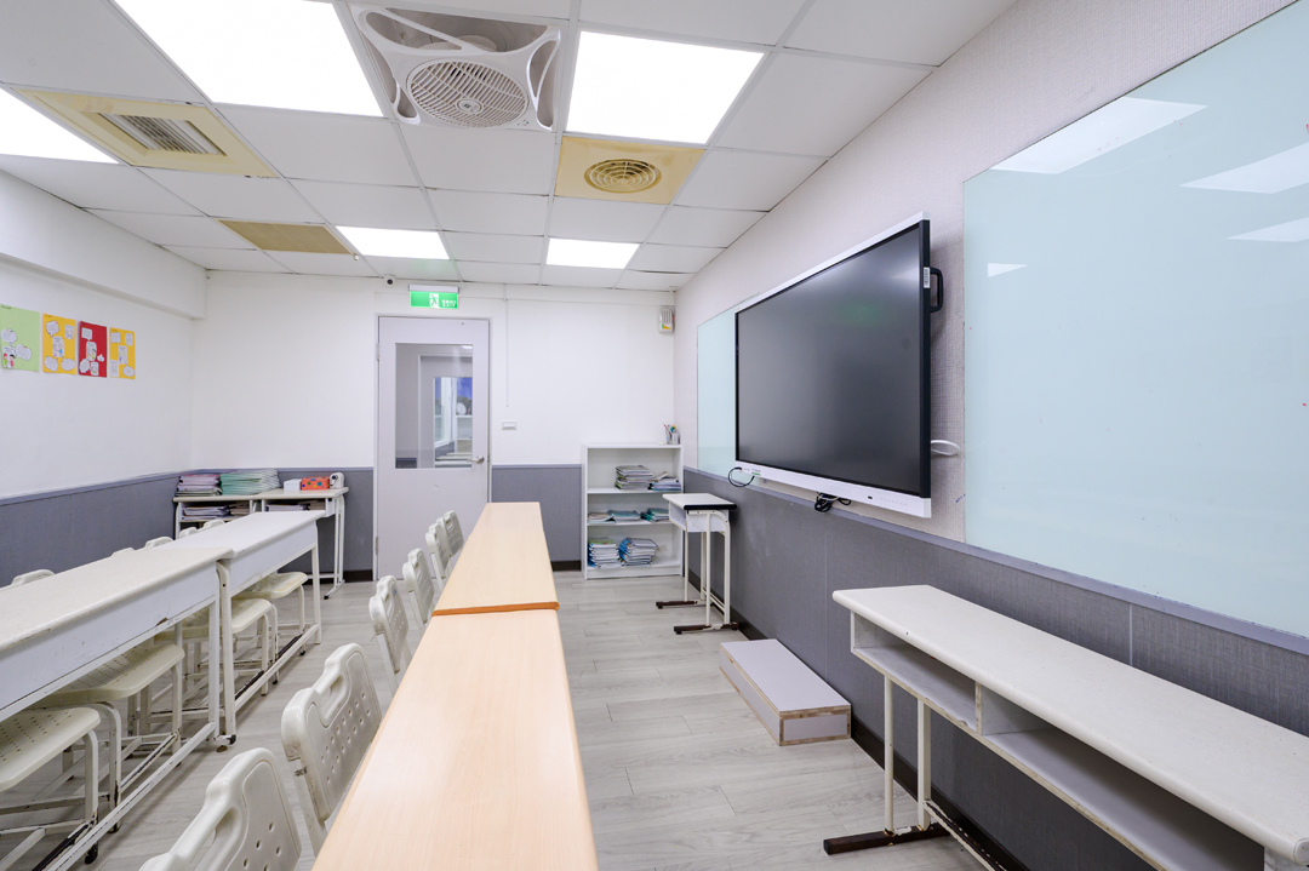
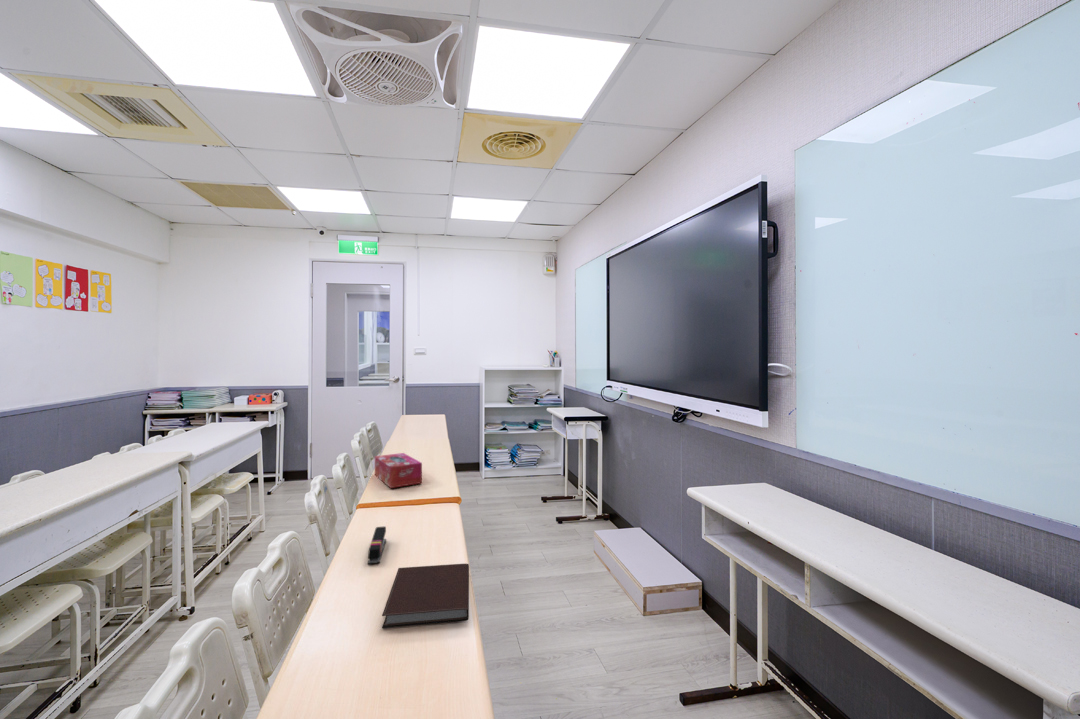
+ tissue box (397, 469)
+ notebook (430, 592)
+ stapler (377, 543)
